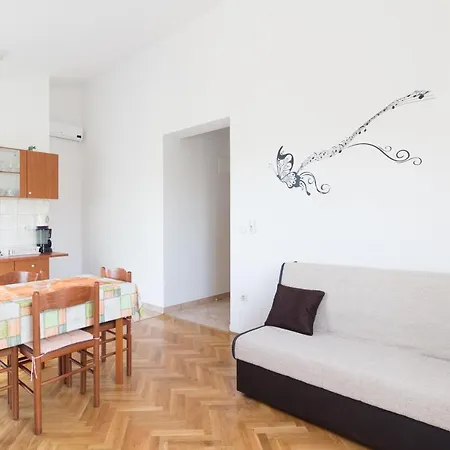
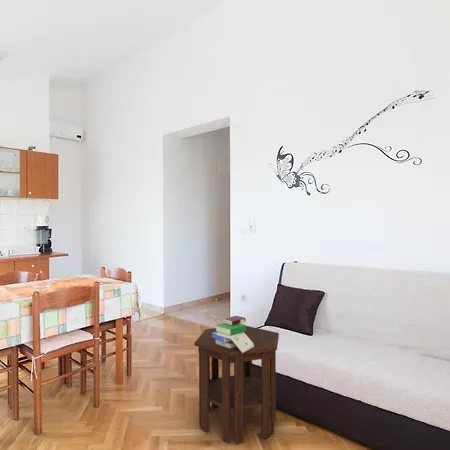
+ book (236, 332)
+ side table (238, 378)
